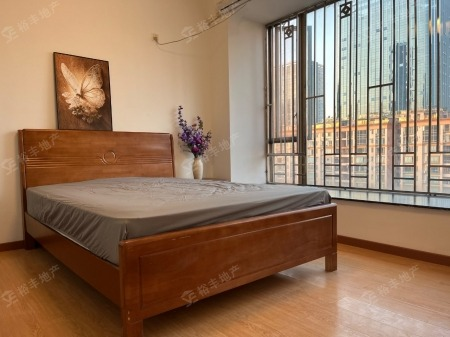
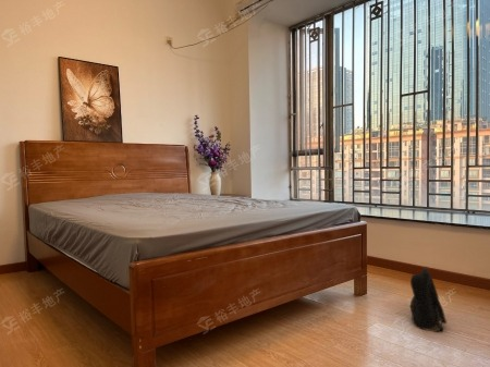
+ backpack (430, 294)
